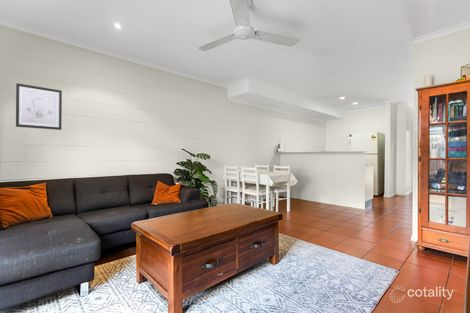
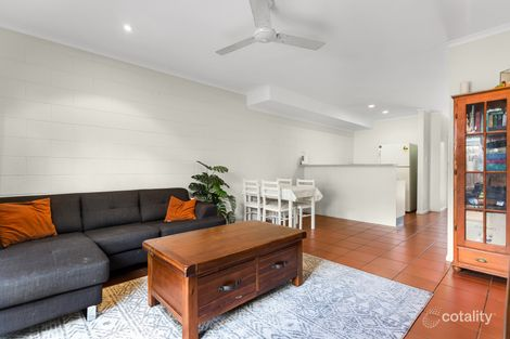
- wall art (39, 107)
